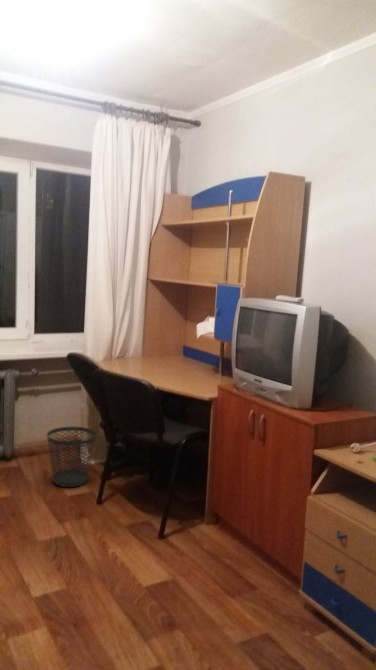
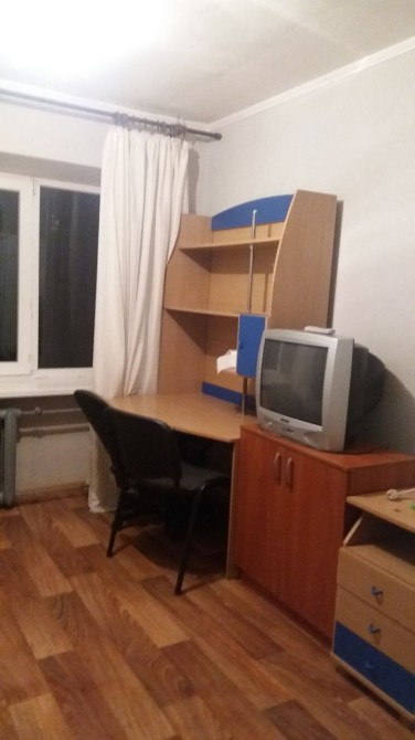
- wastebasket (71, 458)
